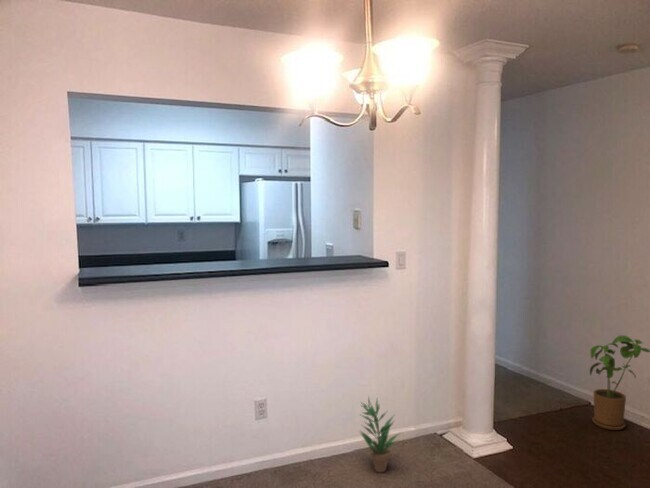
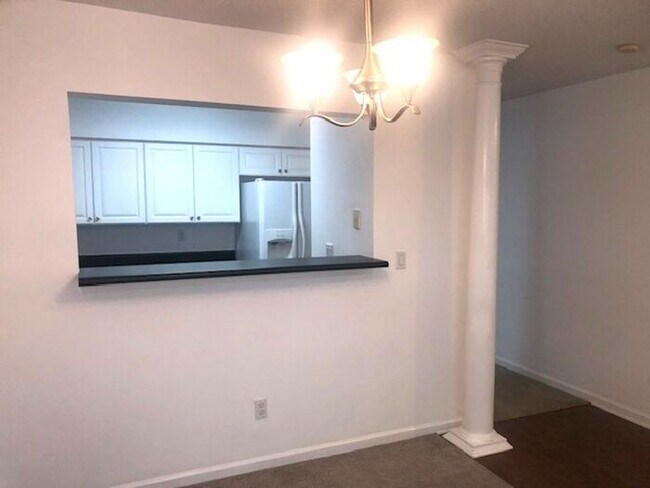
- potted plant (378, 433)
- house plant (609, 380)
